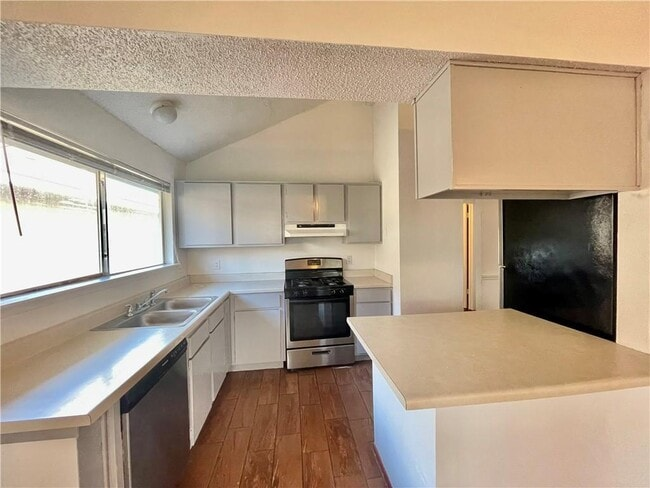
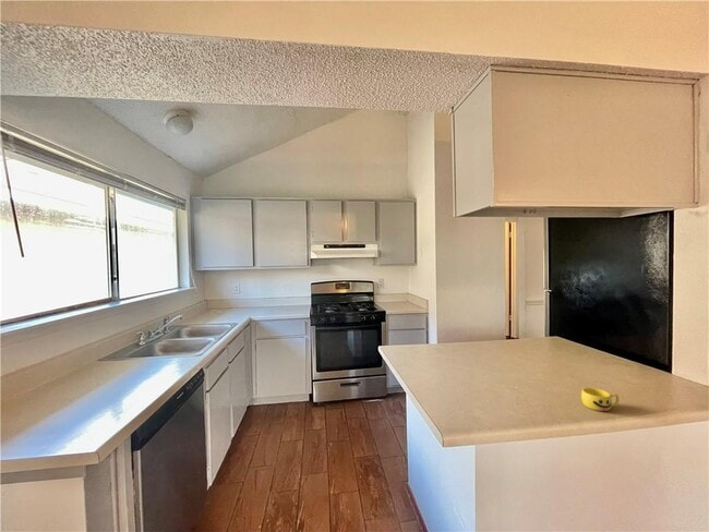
+ cup (600, 399)
